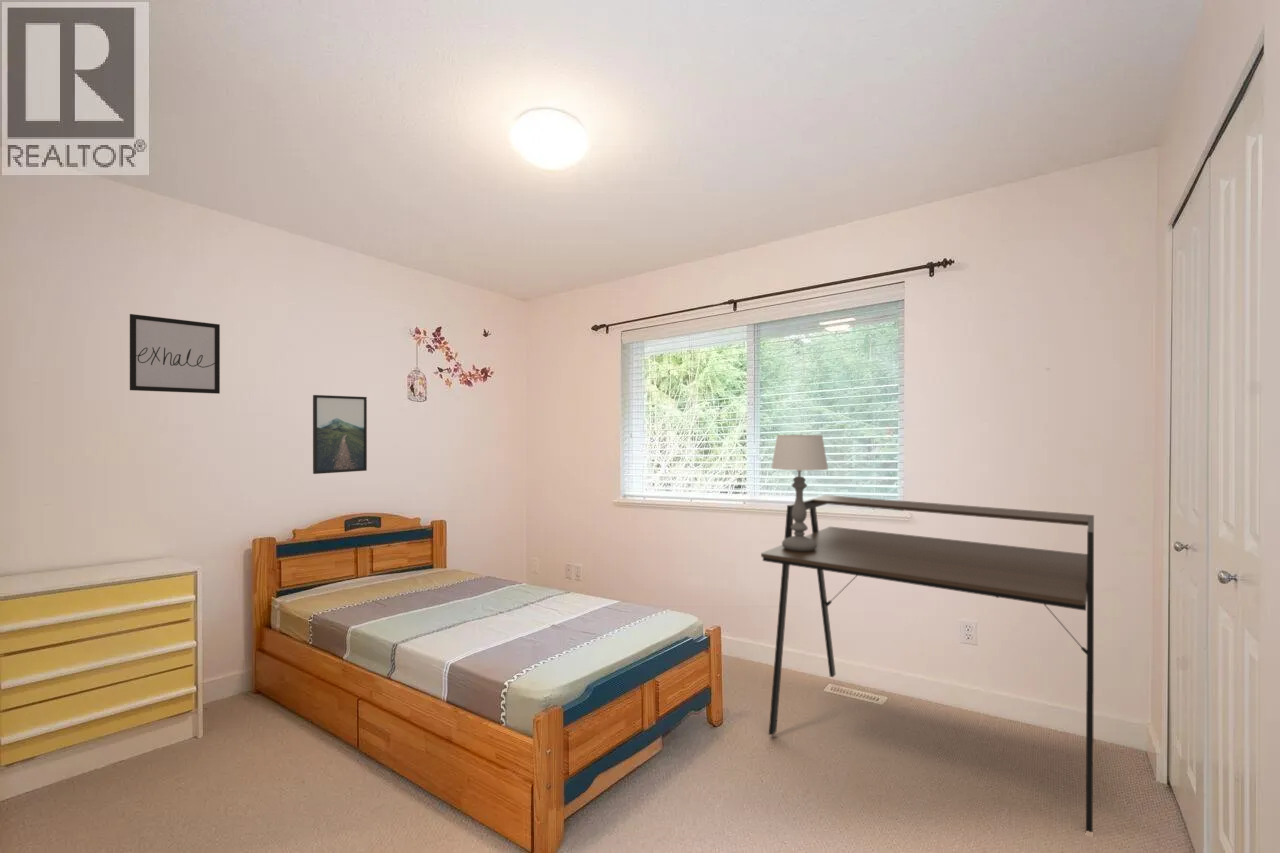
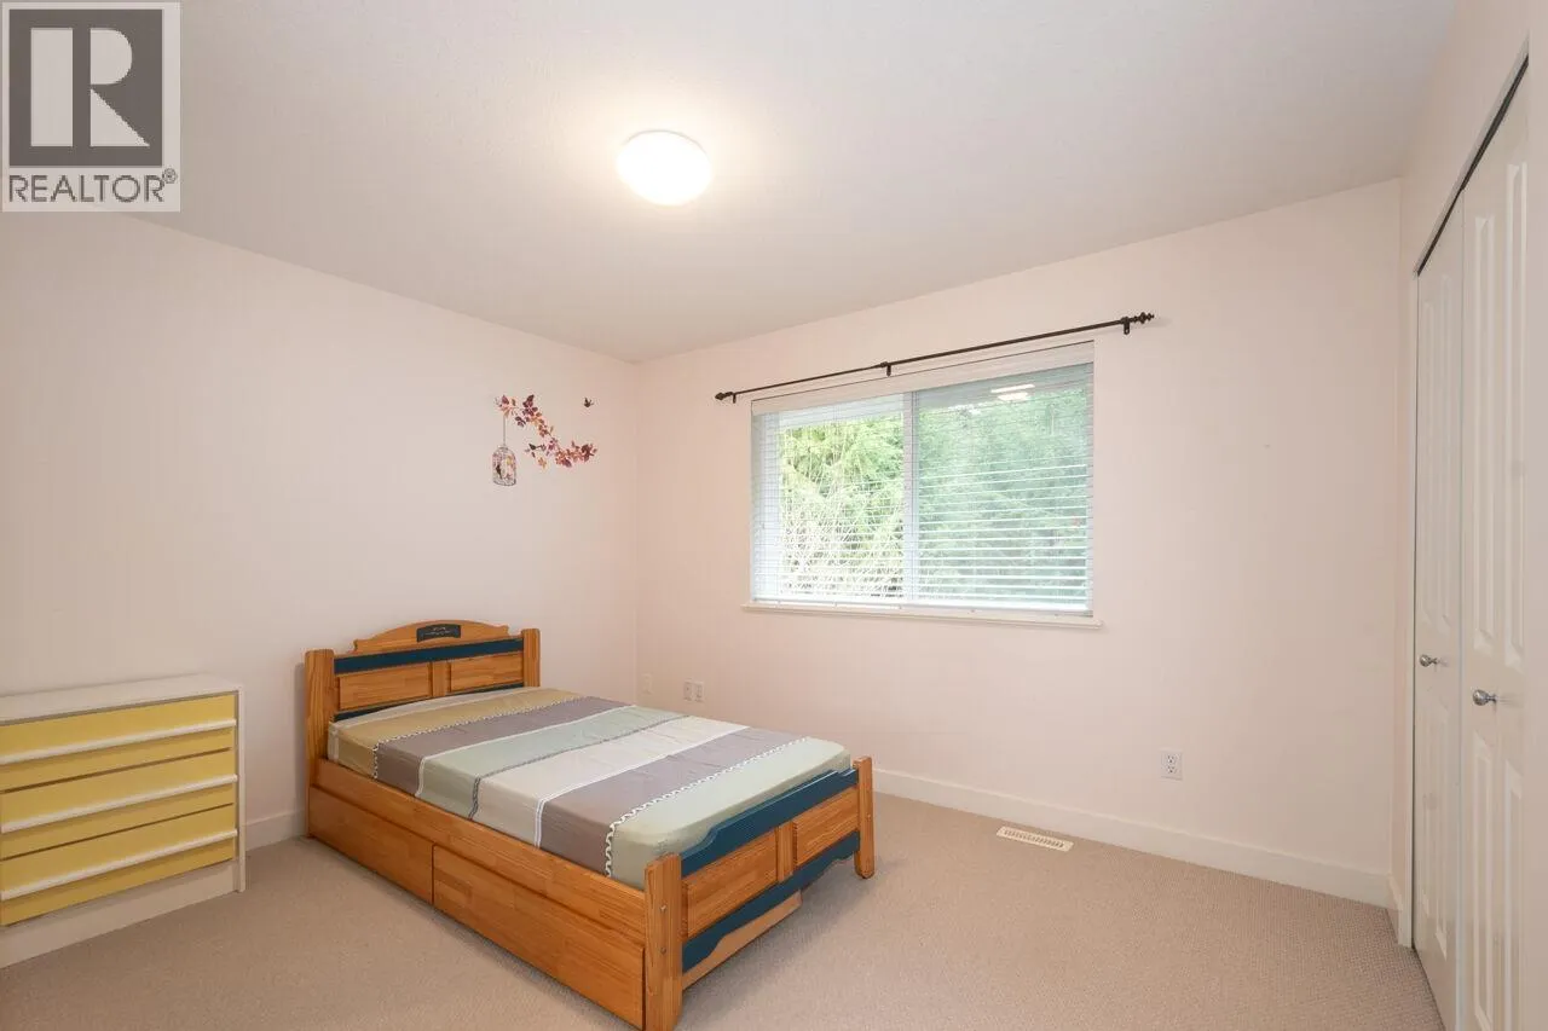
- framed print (340, 434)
- table lamp (799, 491)
- wall art (176, 355)
- desk (928, 586)
